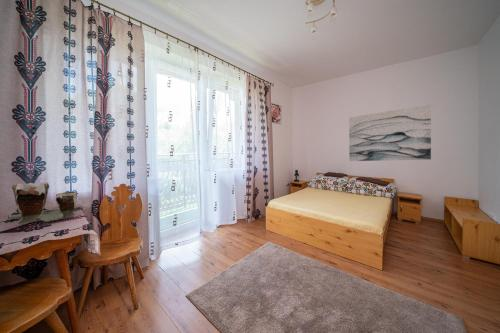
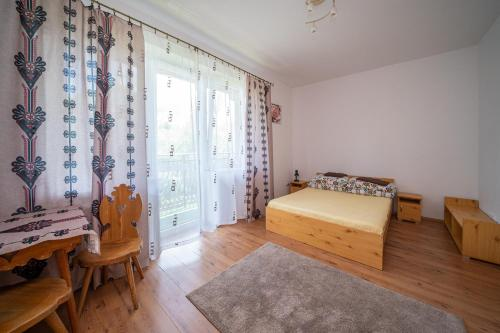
- wall art (385, 136)
- clay pot (45, 200)
